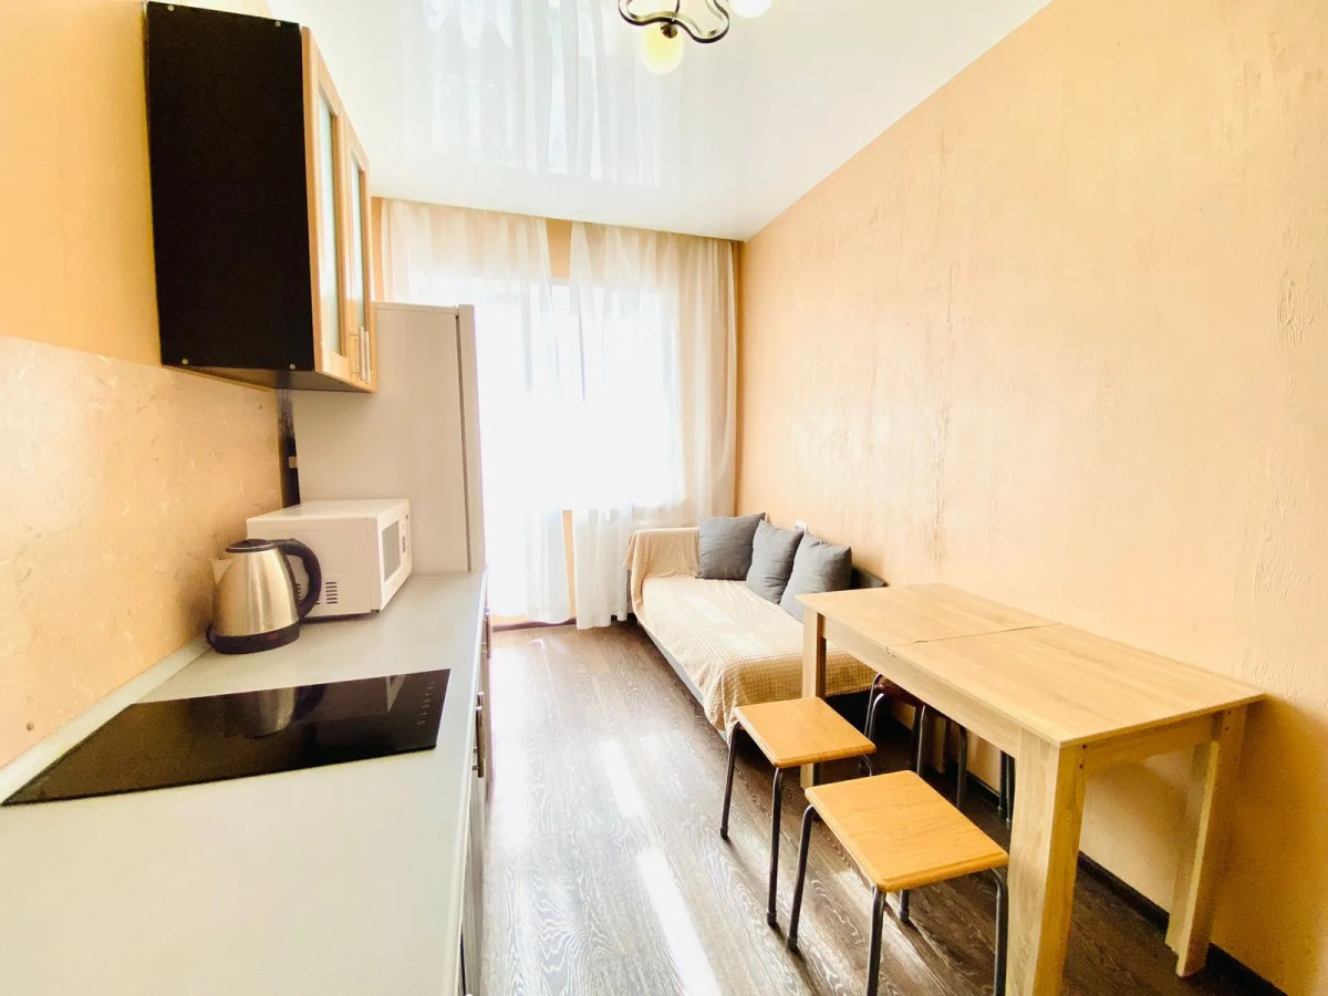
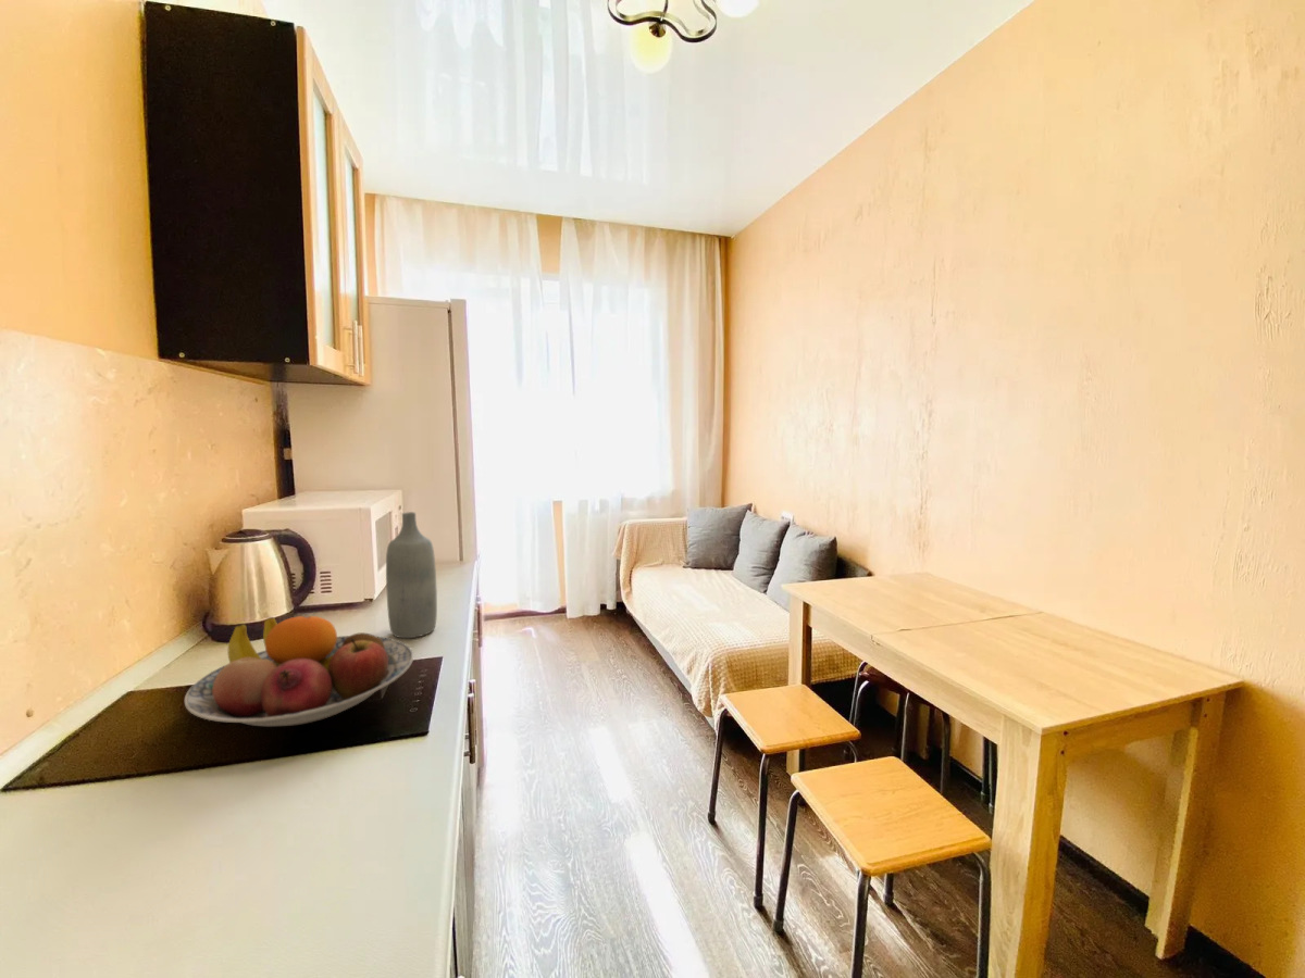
+ fruit bowl (309, 663)
+ bottle (411, 573)
